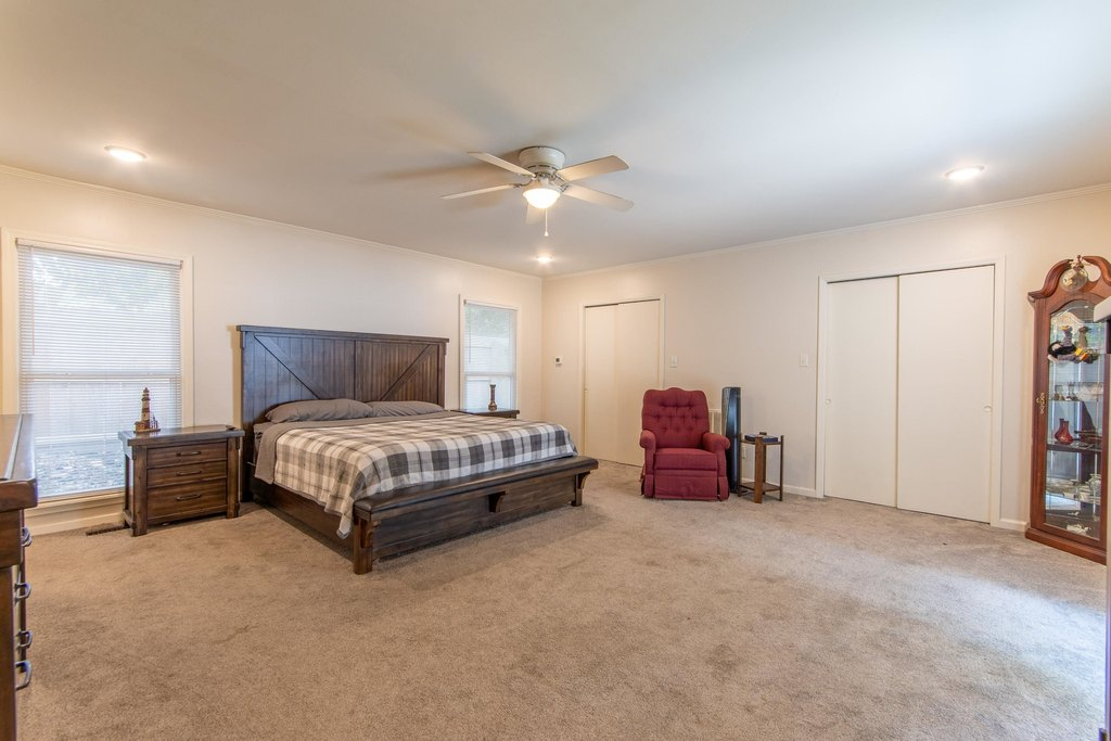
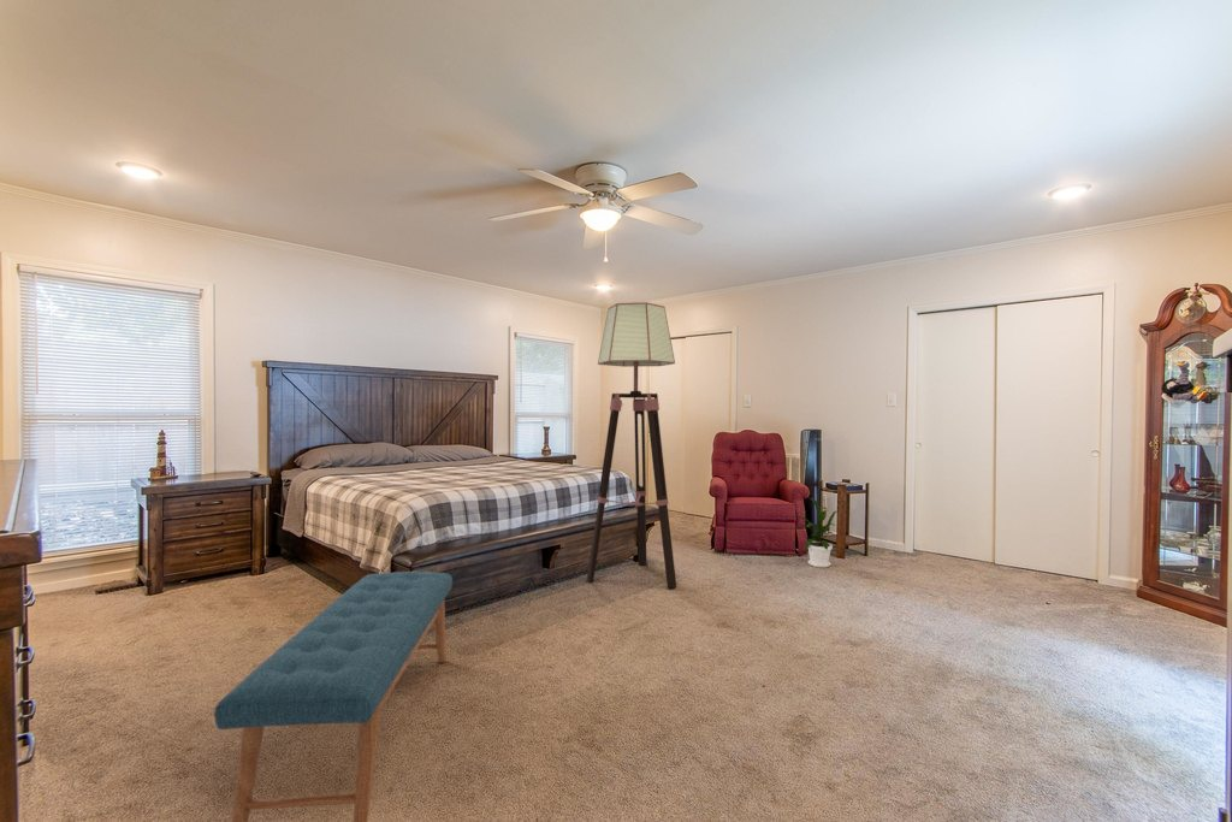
+ floor lamp (642, 442)
+ bench (366, 669)
+ house plant (817, 532)
